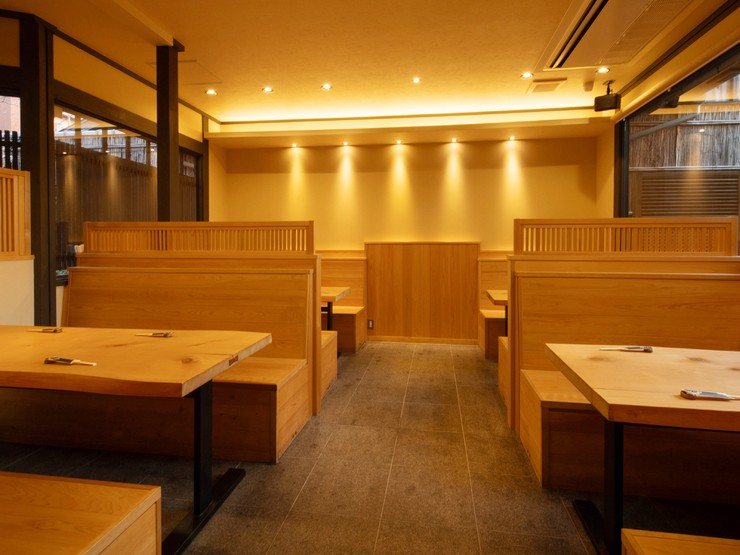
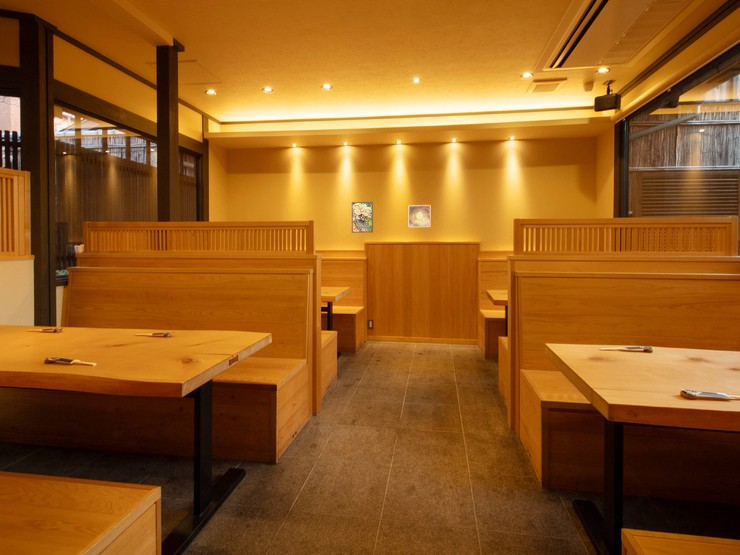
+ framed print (362, 217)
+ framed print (419, 216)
